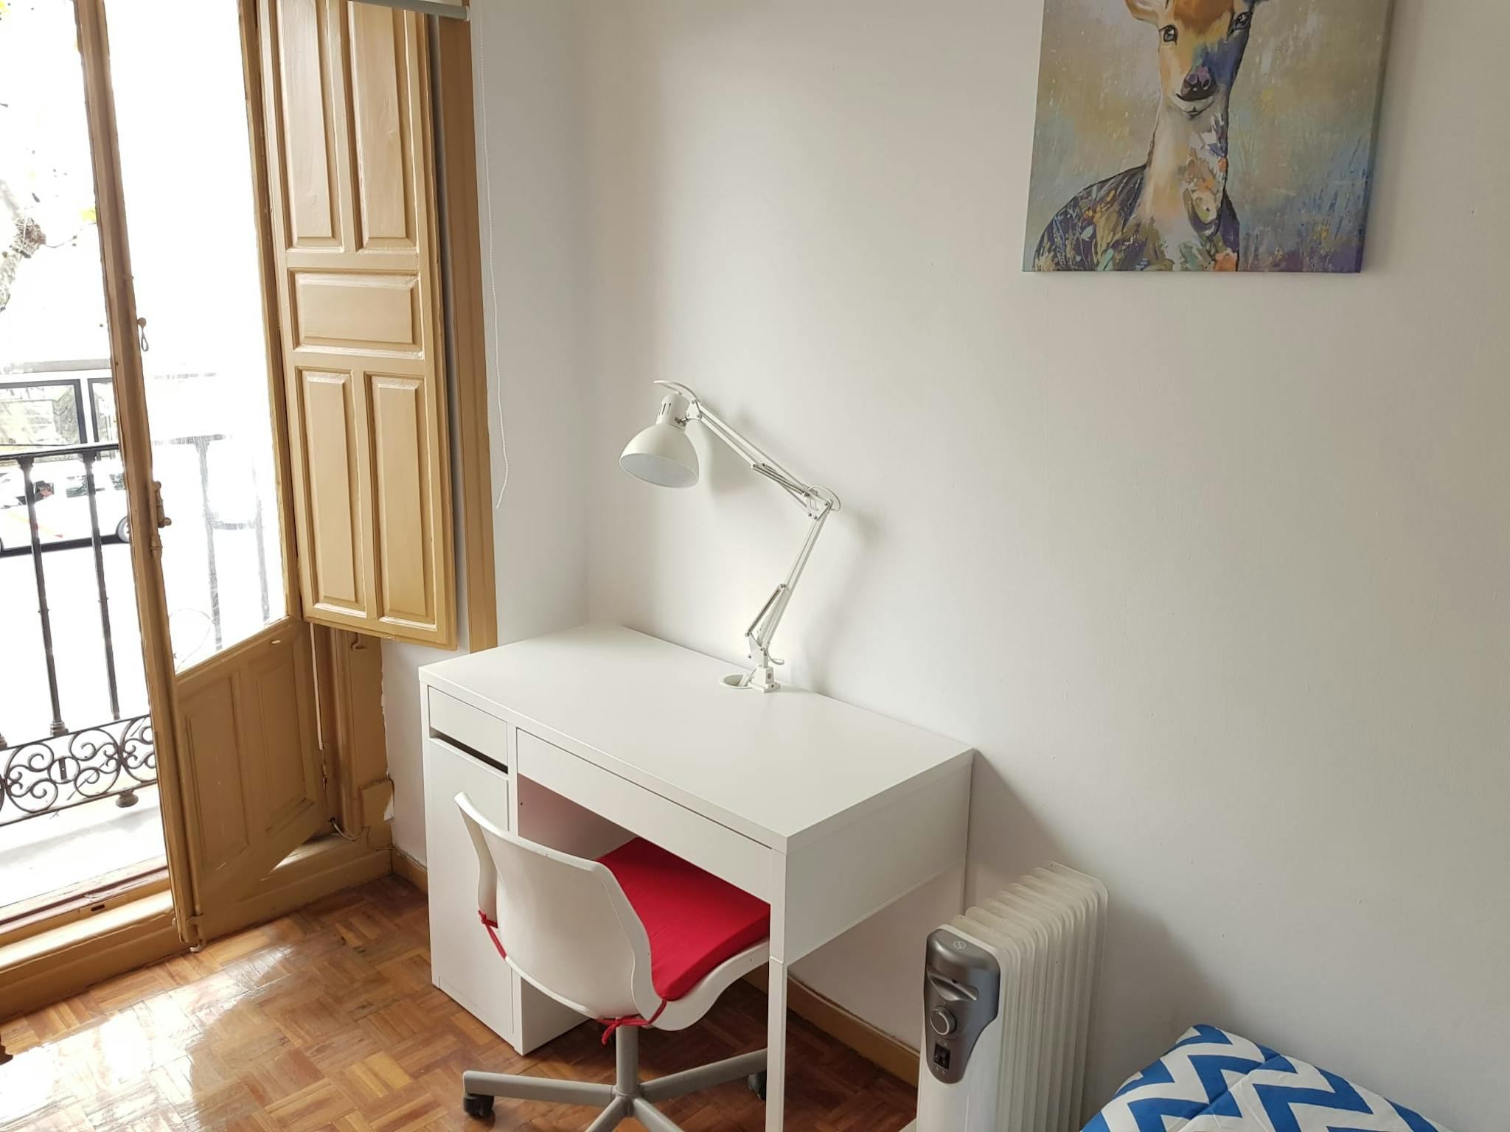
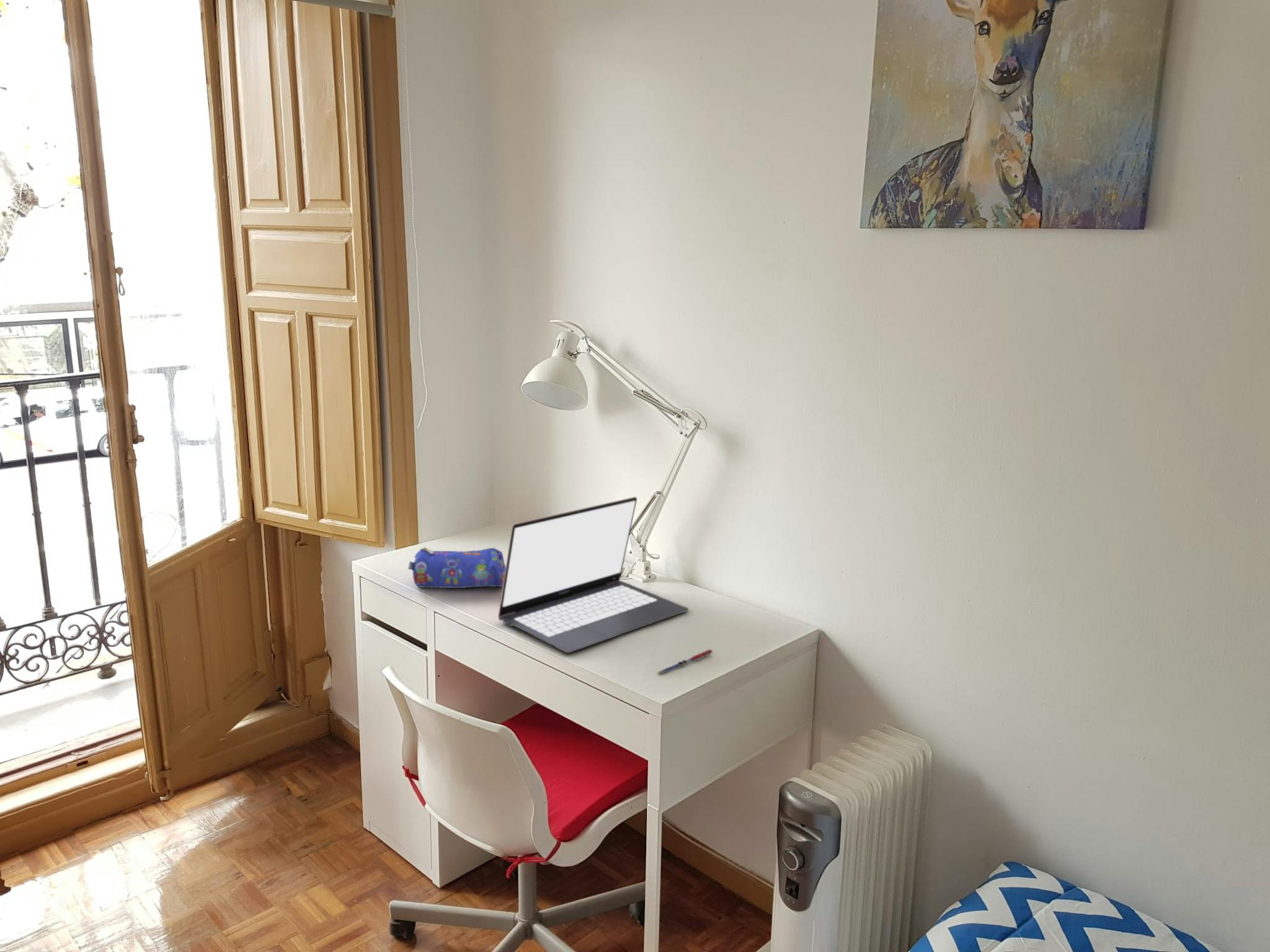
+ pencil case (458, 567)
+ laptop (596, 566)
+ pen (685, 661)
